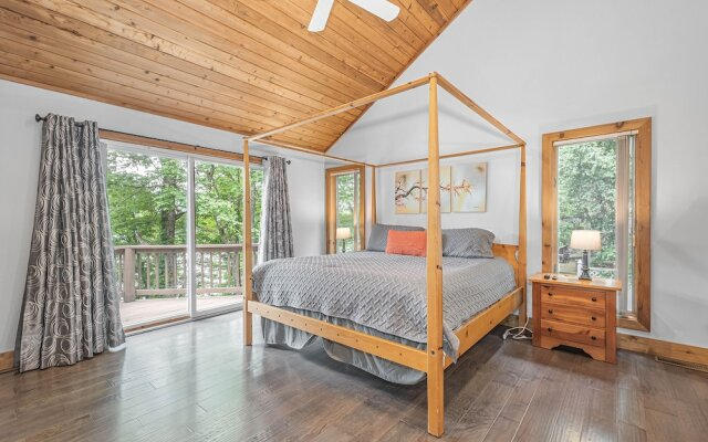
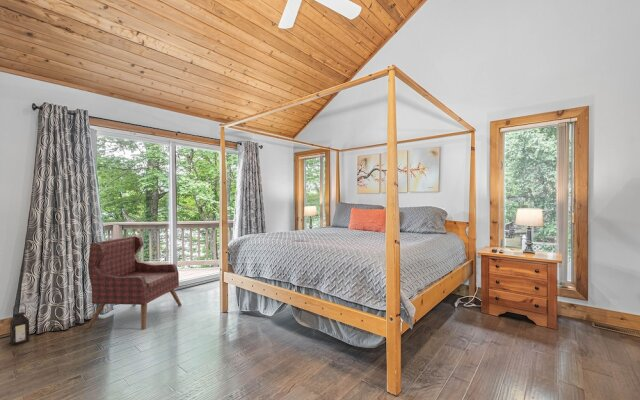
+ lantern (19, 322)
+ armchair (138, 277)
